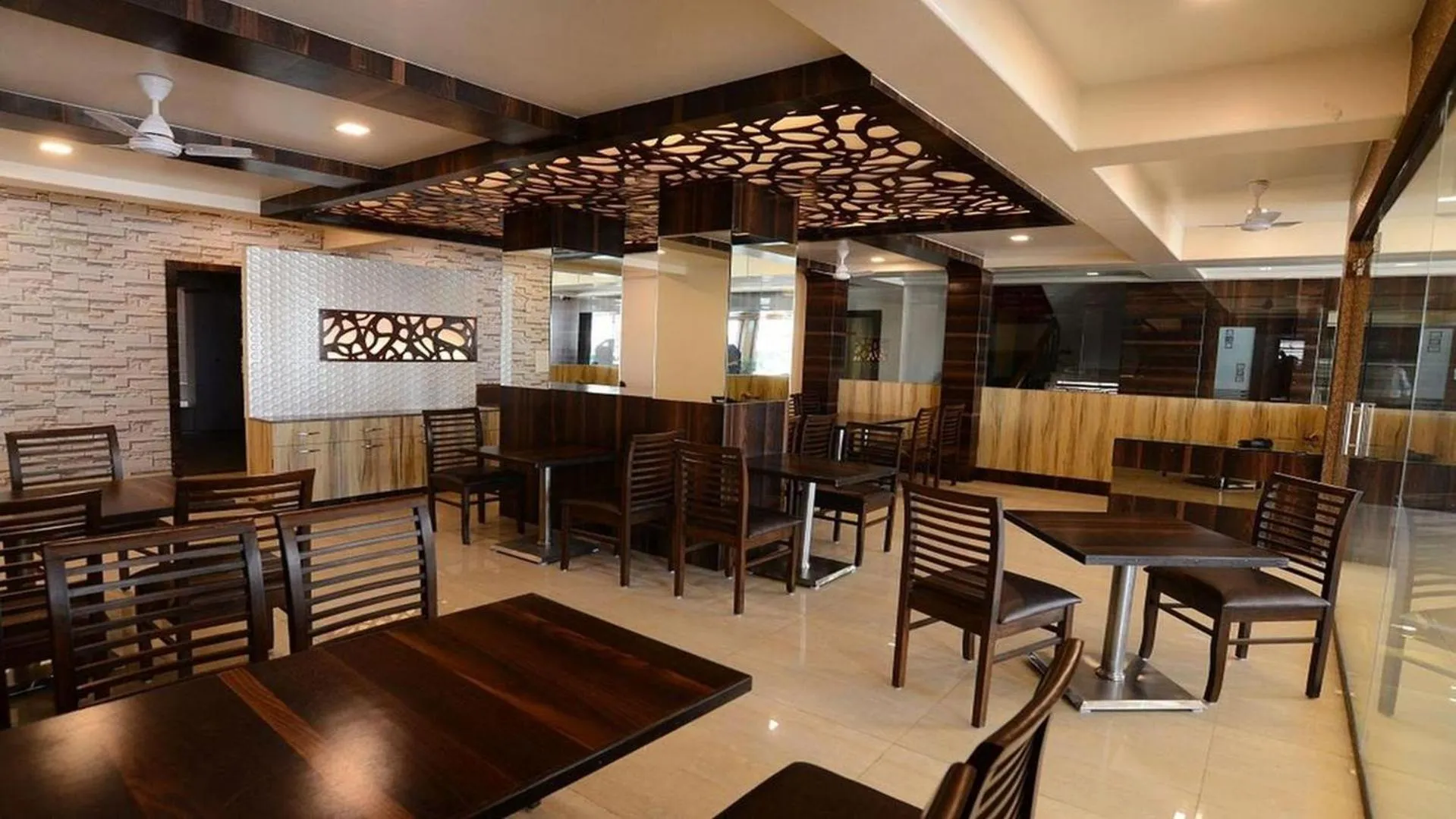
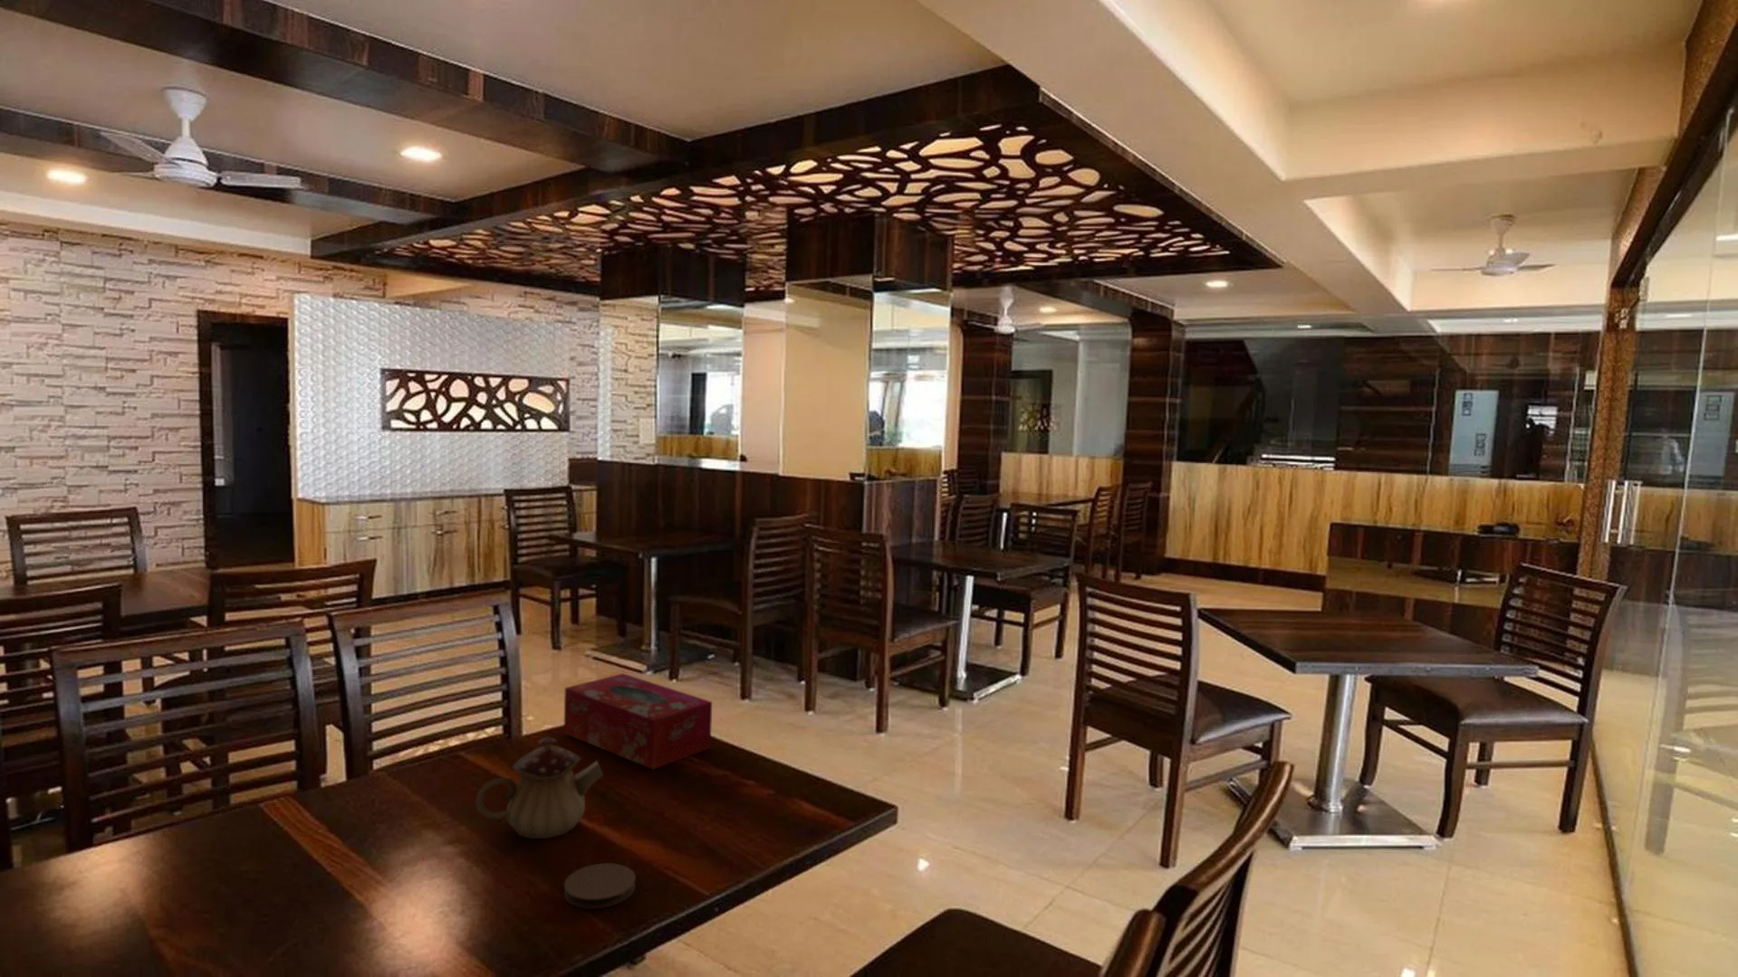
+ coaster (599, 885)
+ tissue box (636, 717)
+ teapot (541, 781)
